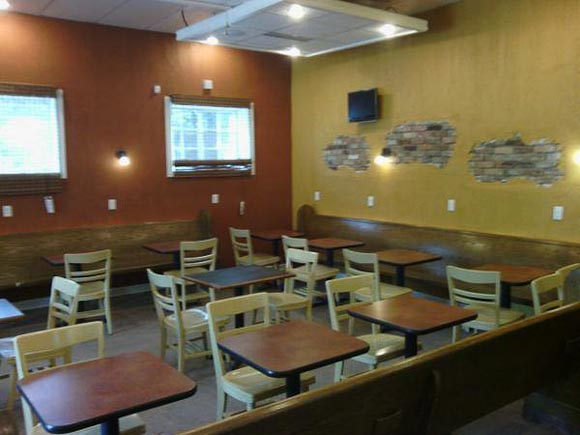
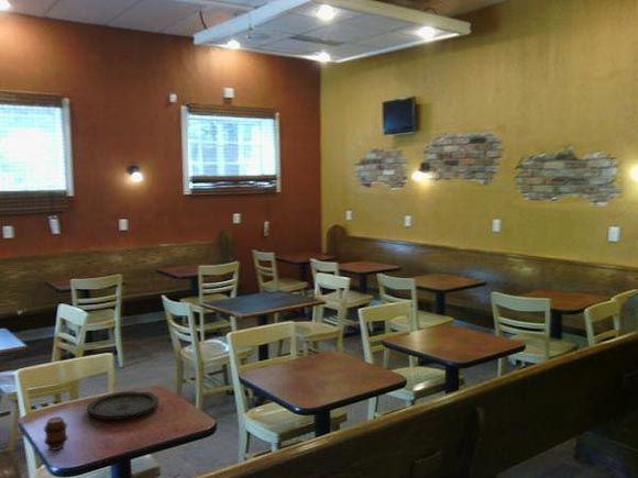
+ plate (123, 405)
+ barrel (55, 433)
